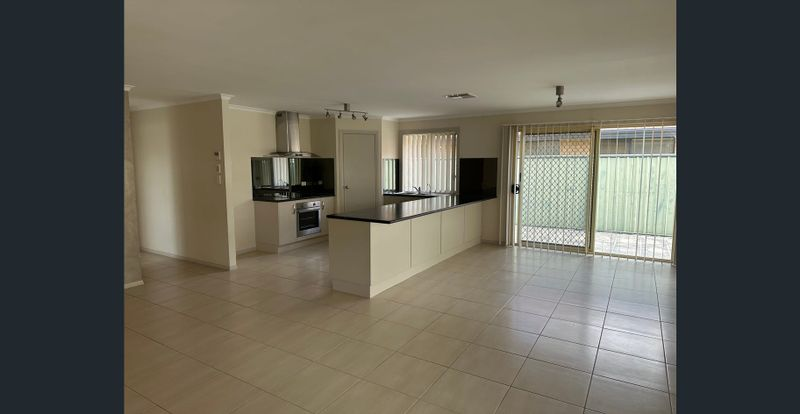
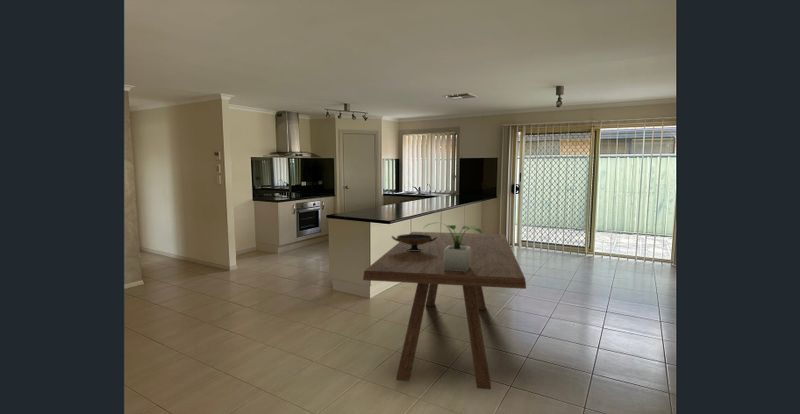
+ decorative bowl (414, 242)
+ dining table (451, 284)
+ potted plant (454, 244)
